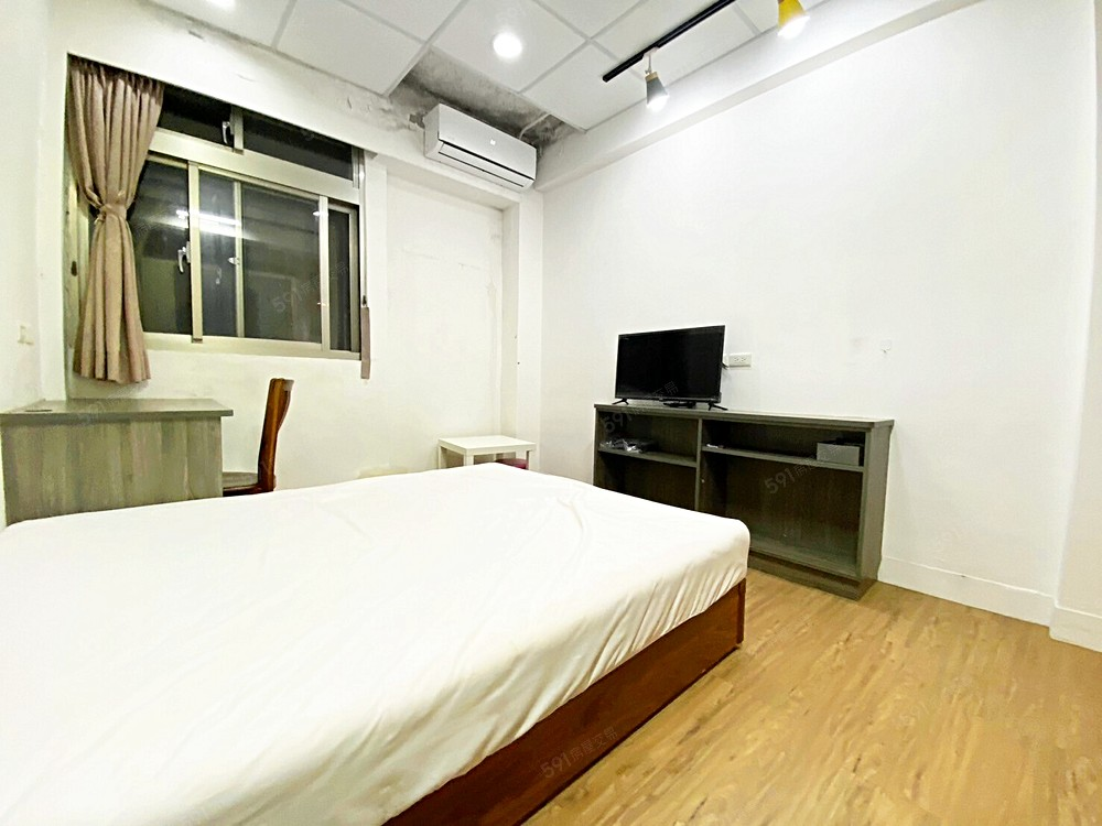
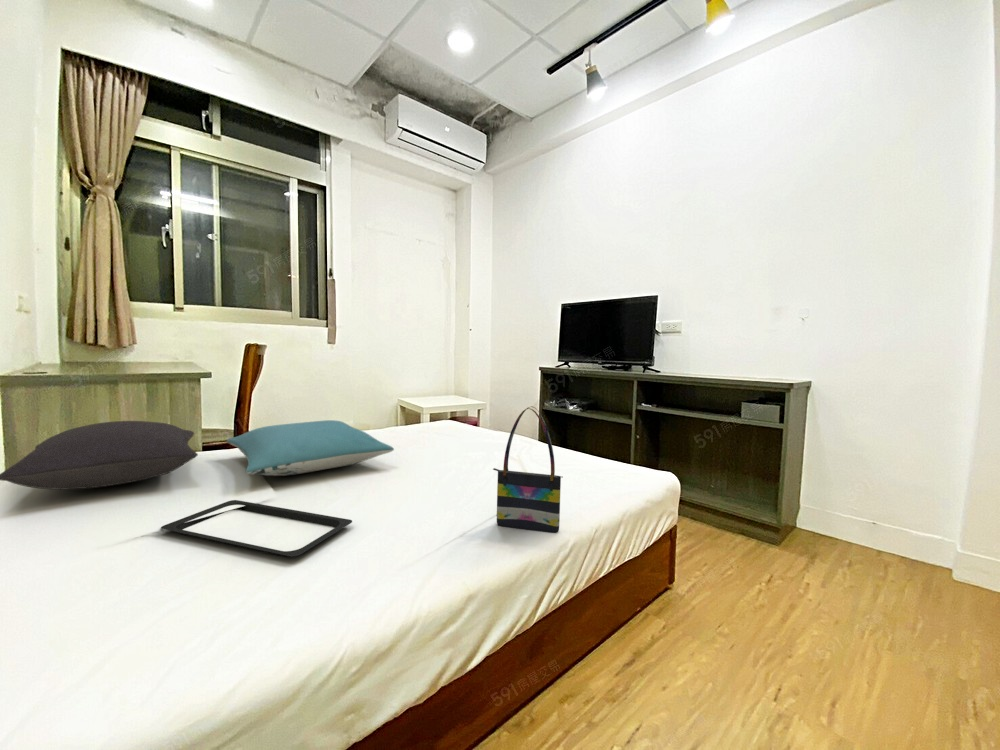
+ serving tray (264, 514)
+ pillow (309, 445)
+ tote bag (526, 472)
+ pillow (116, 452)
